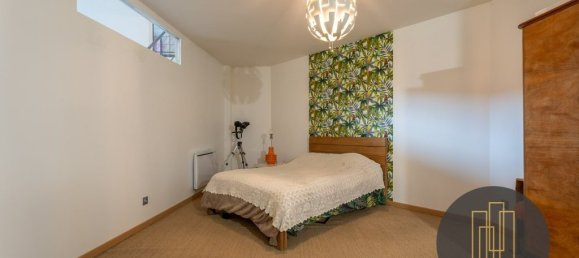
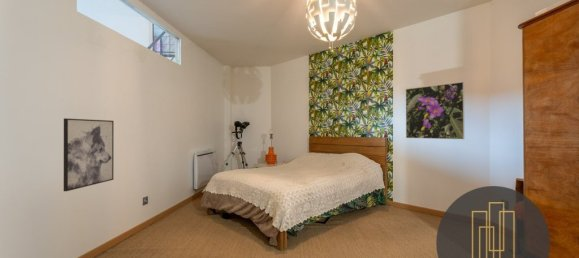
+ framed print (432, 112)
+ wall art (91, 152)
